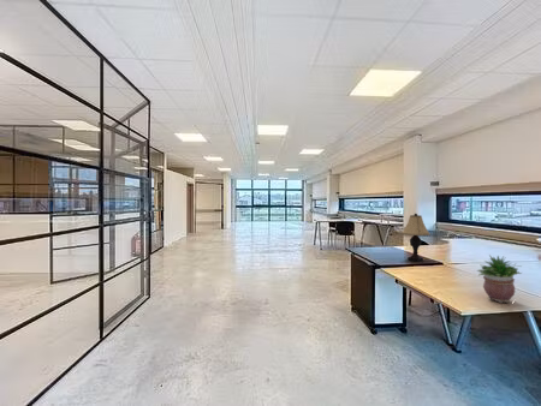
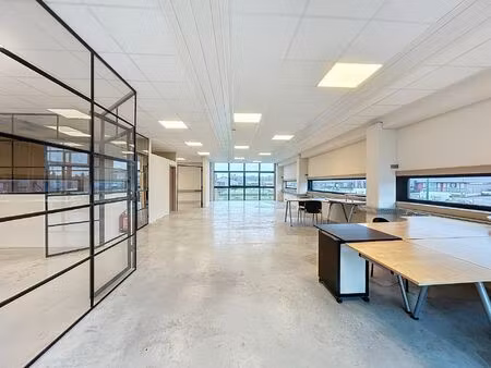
- potted plant (498, 277)
- lamp (415, 237)
